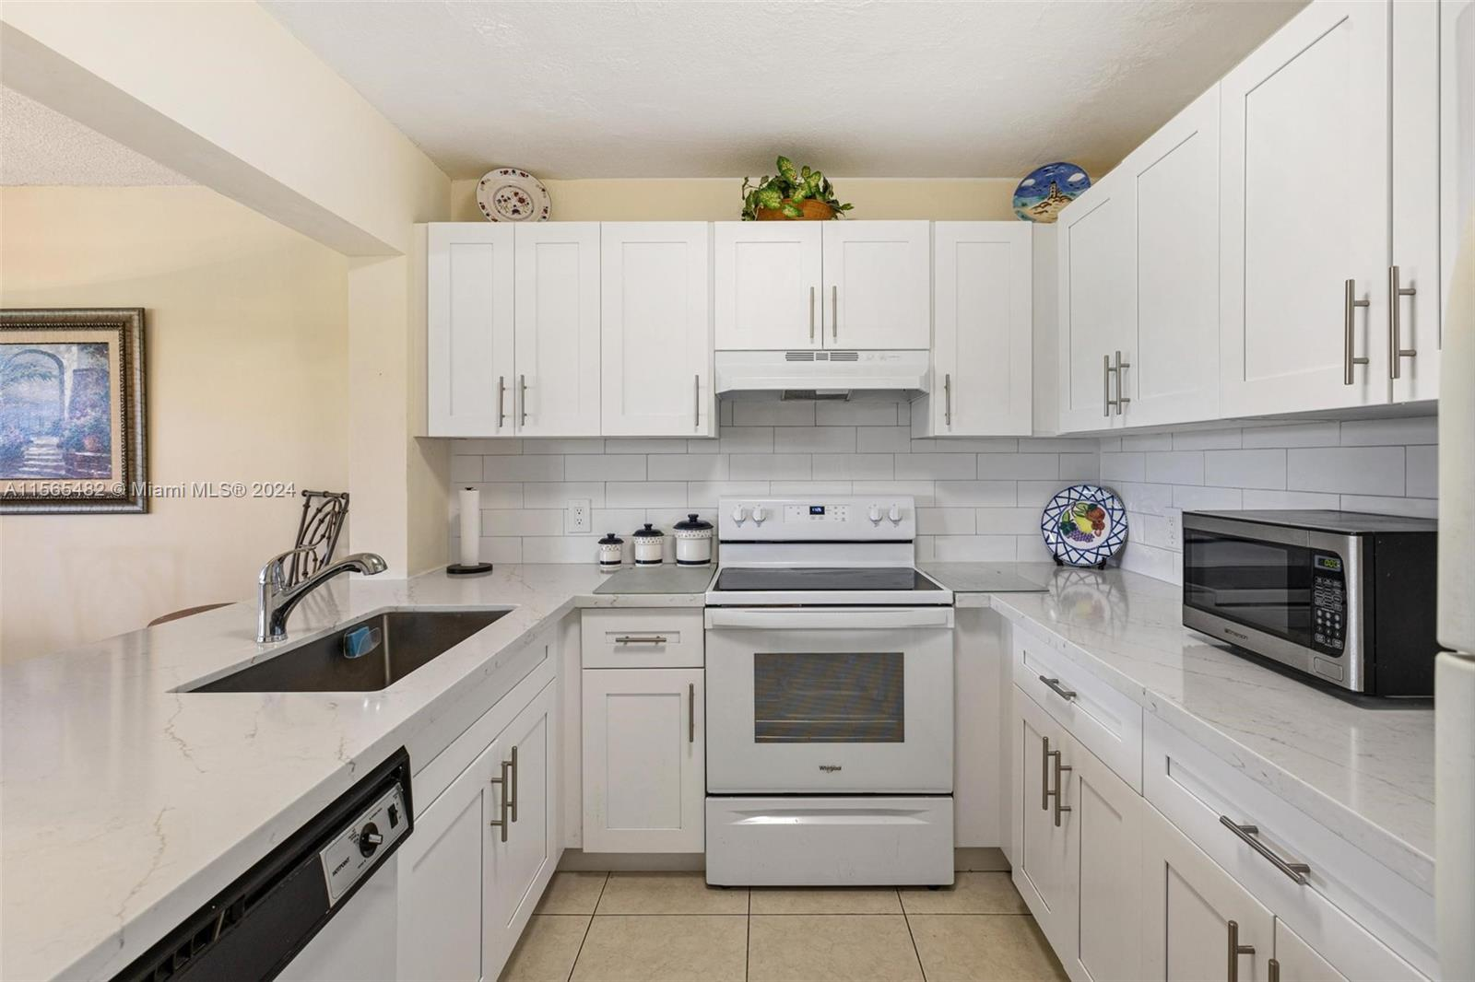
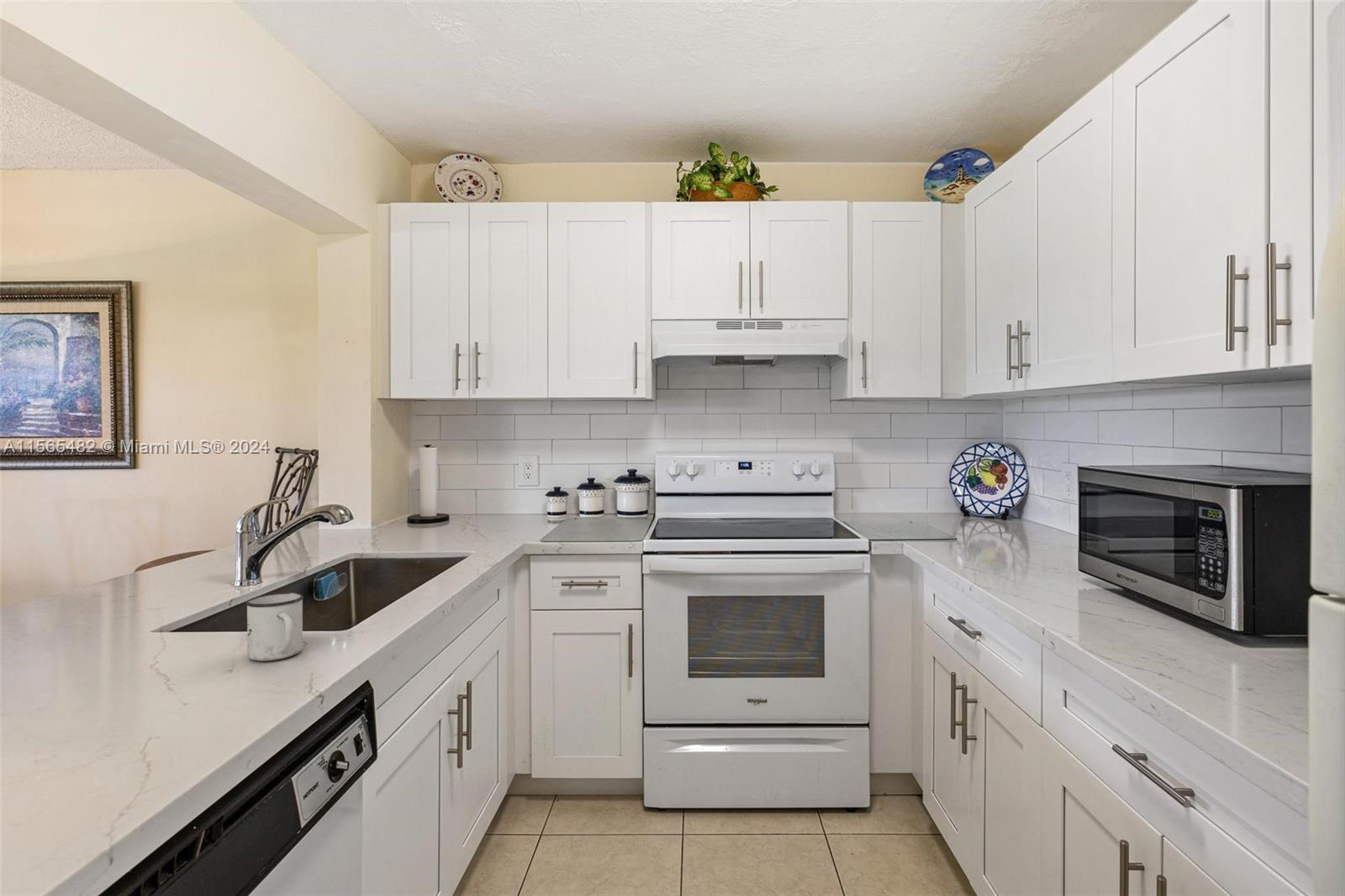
+ mug (278, 628)
